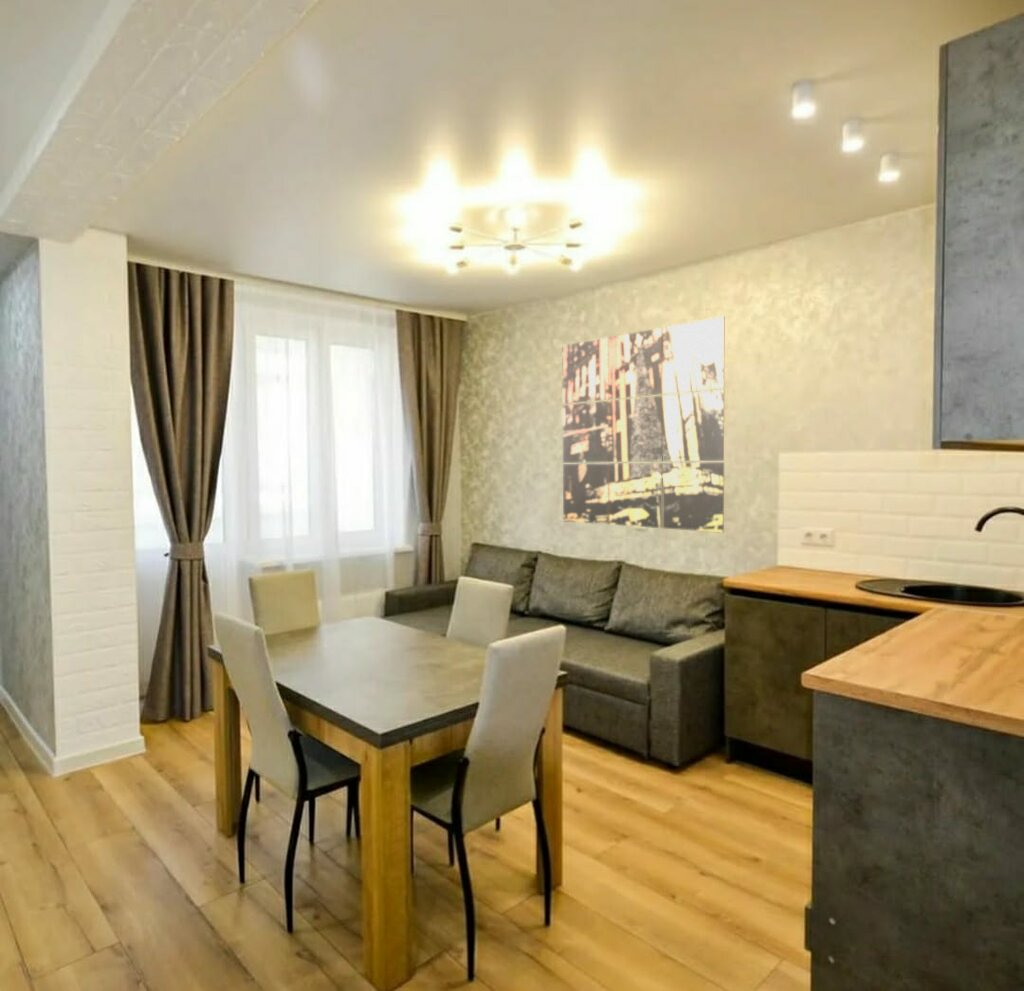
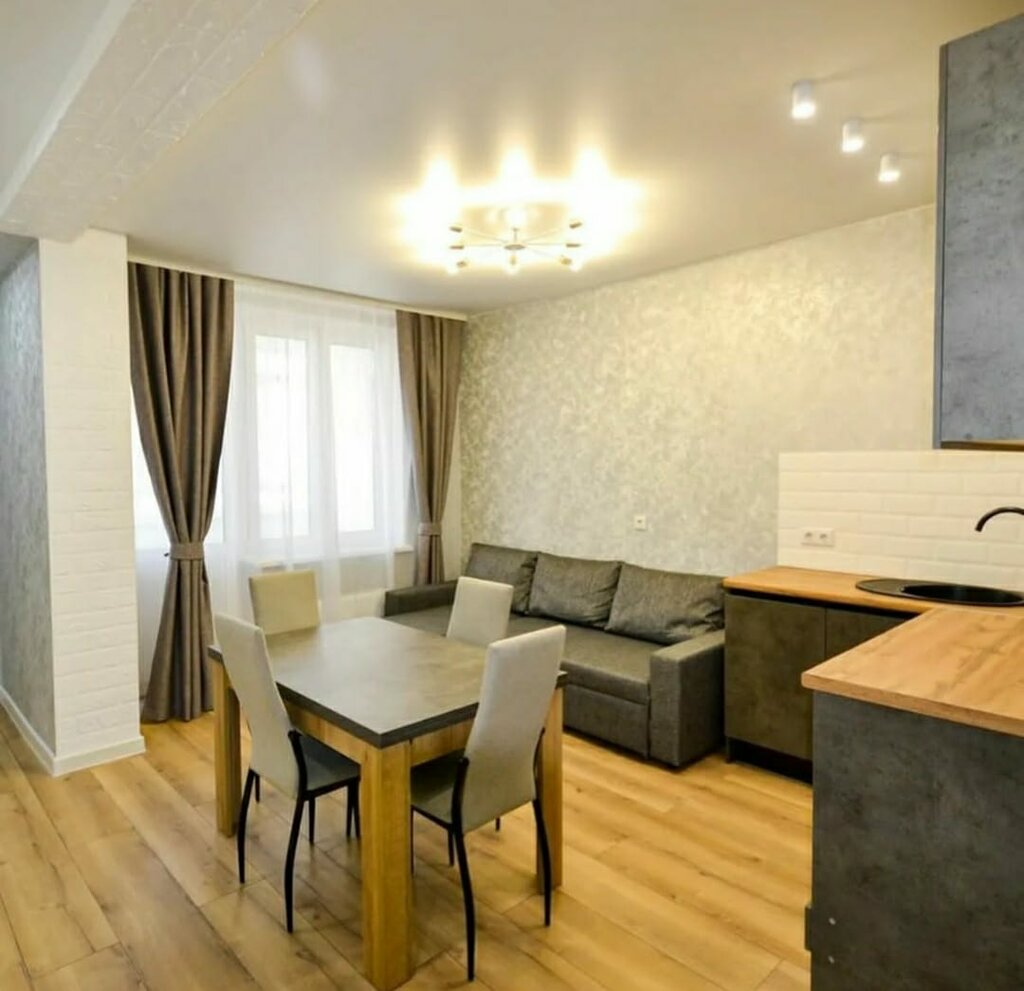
- wall art (635, 430)
